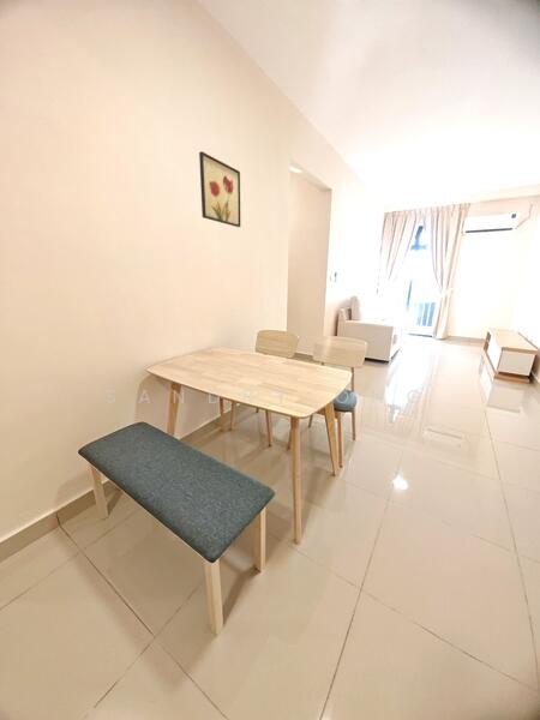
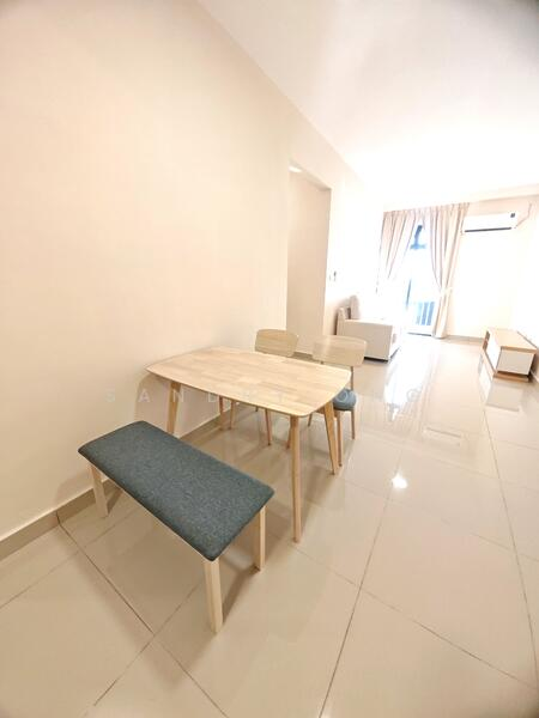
- wall art (221, 193)
